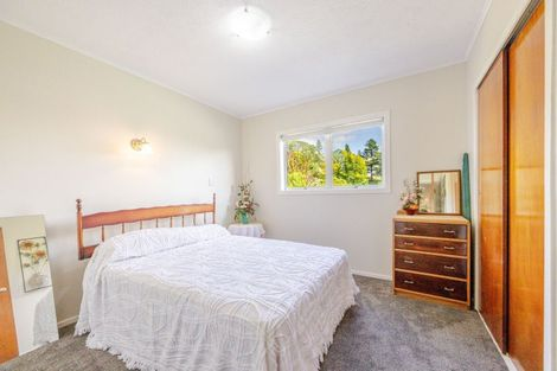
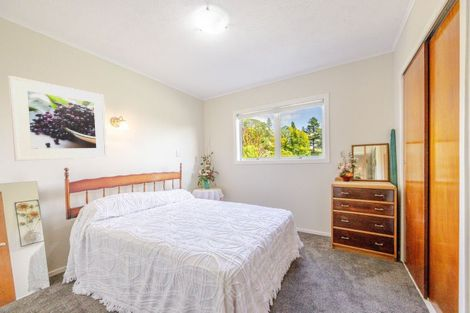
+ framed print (65, 122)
